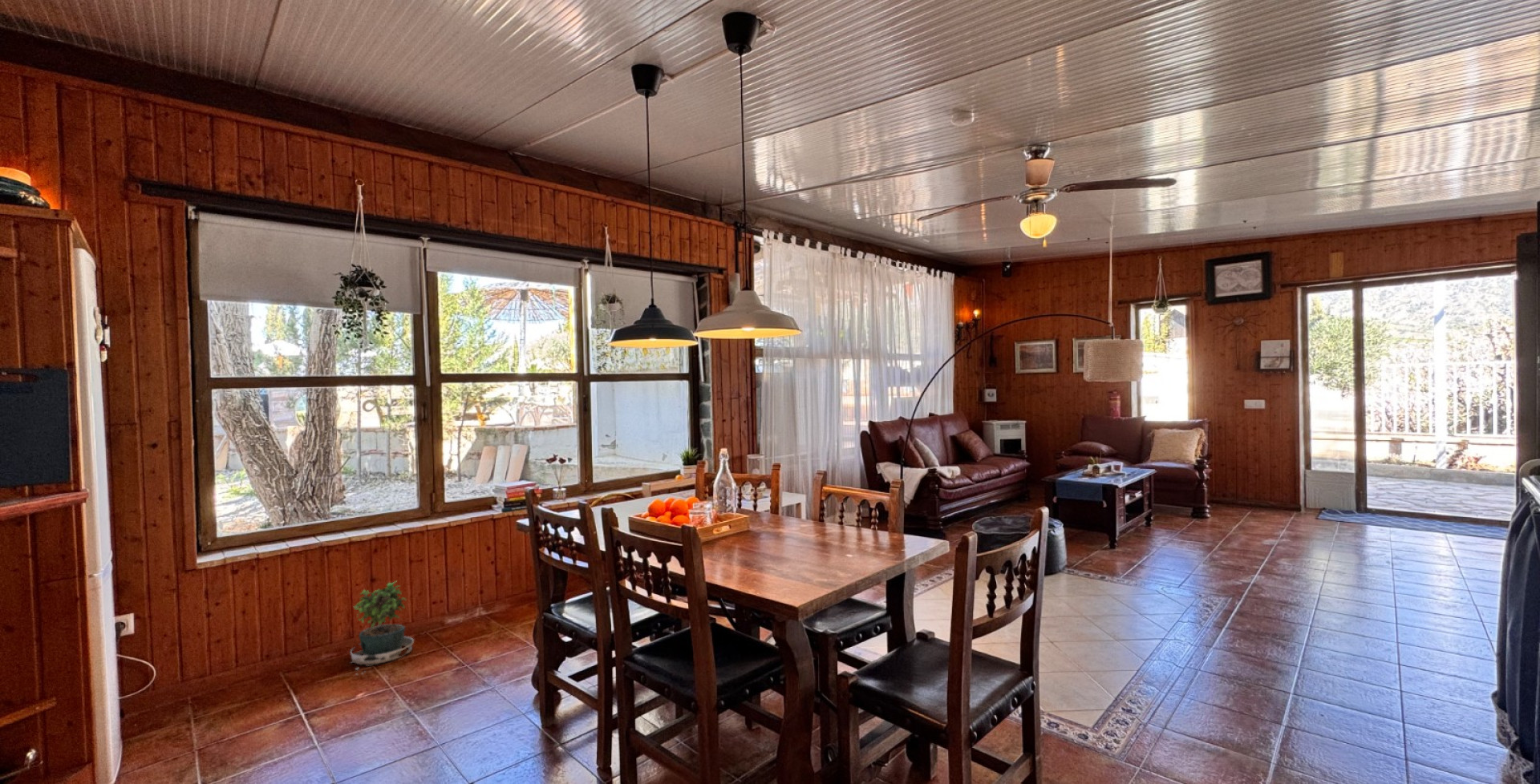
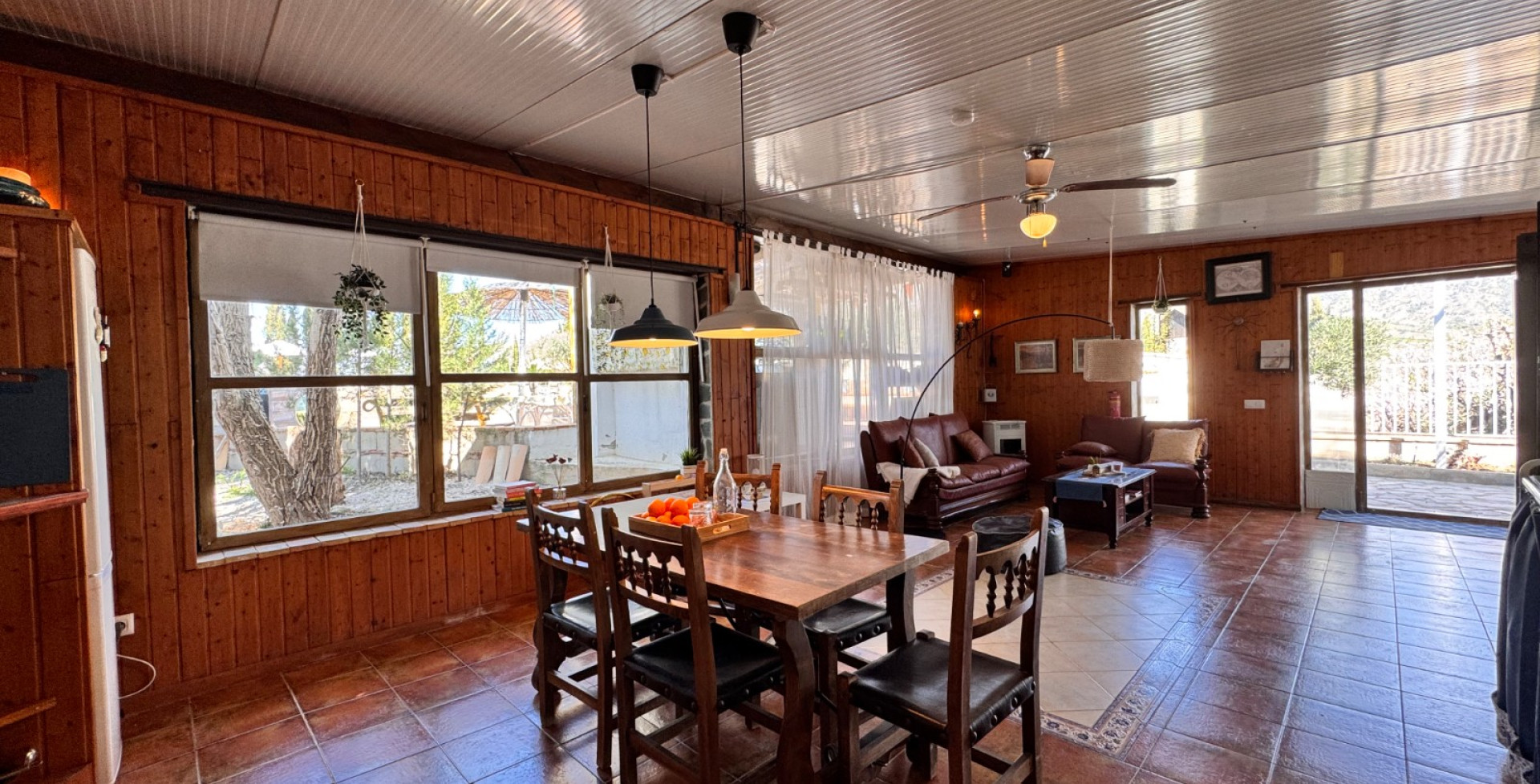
- potted plant (381, 620)
